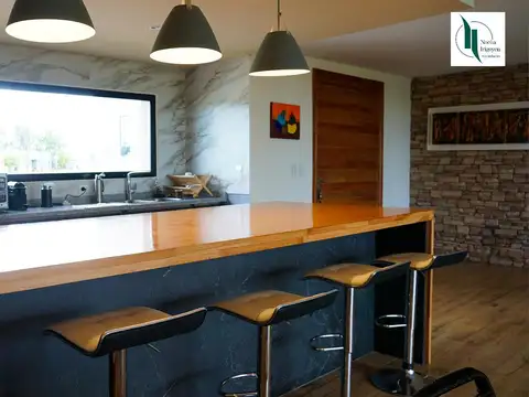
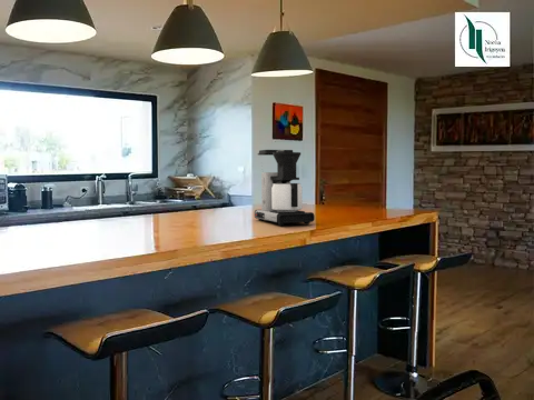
+ coffee maker (283, 186)
